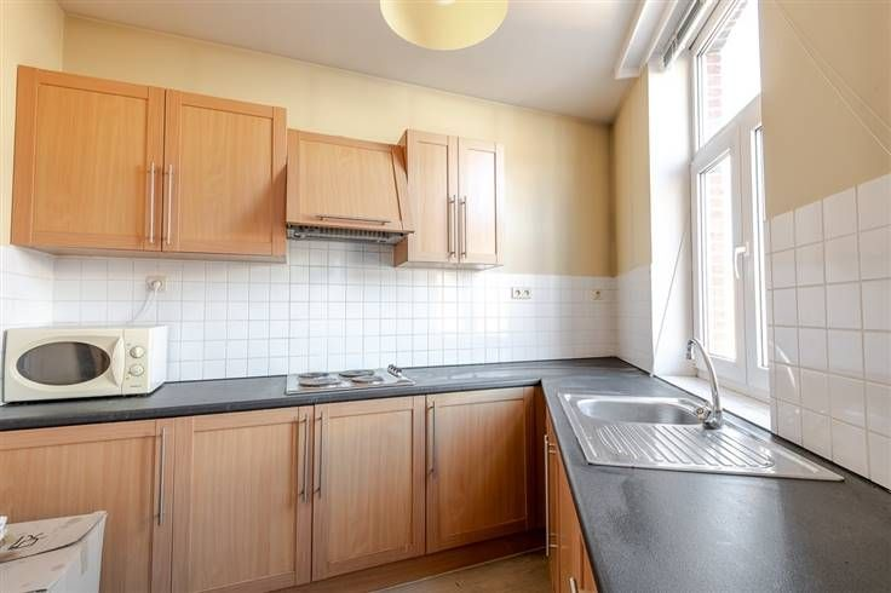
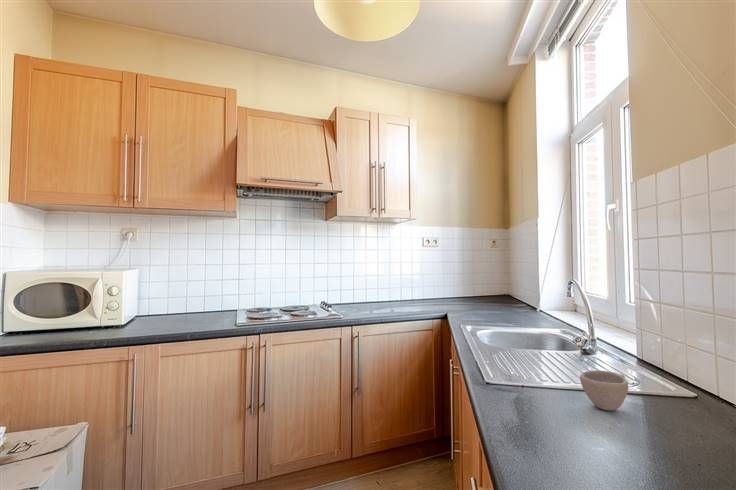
+ cup (607, 390)
